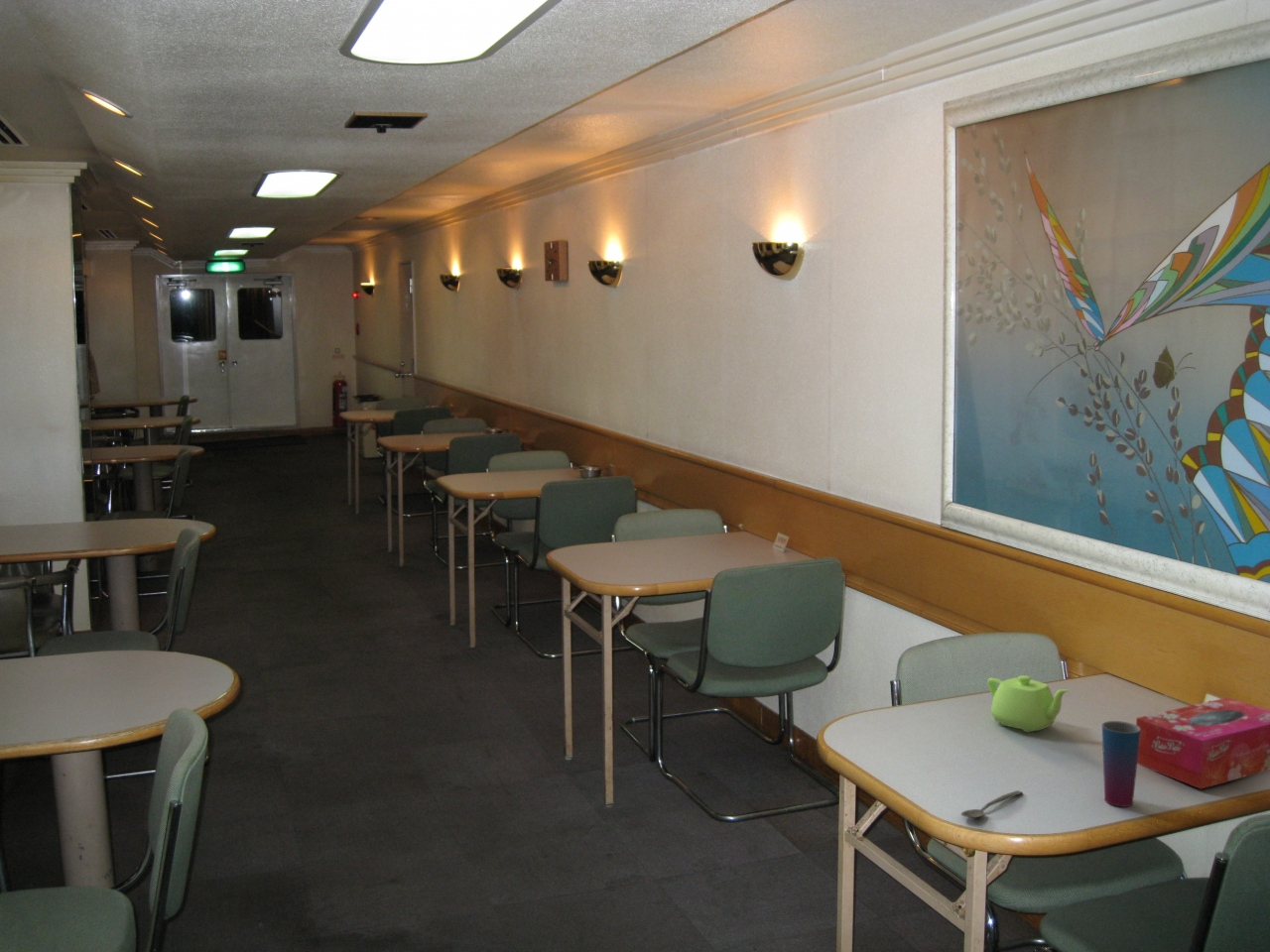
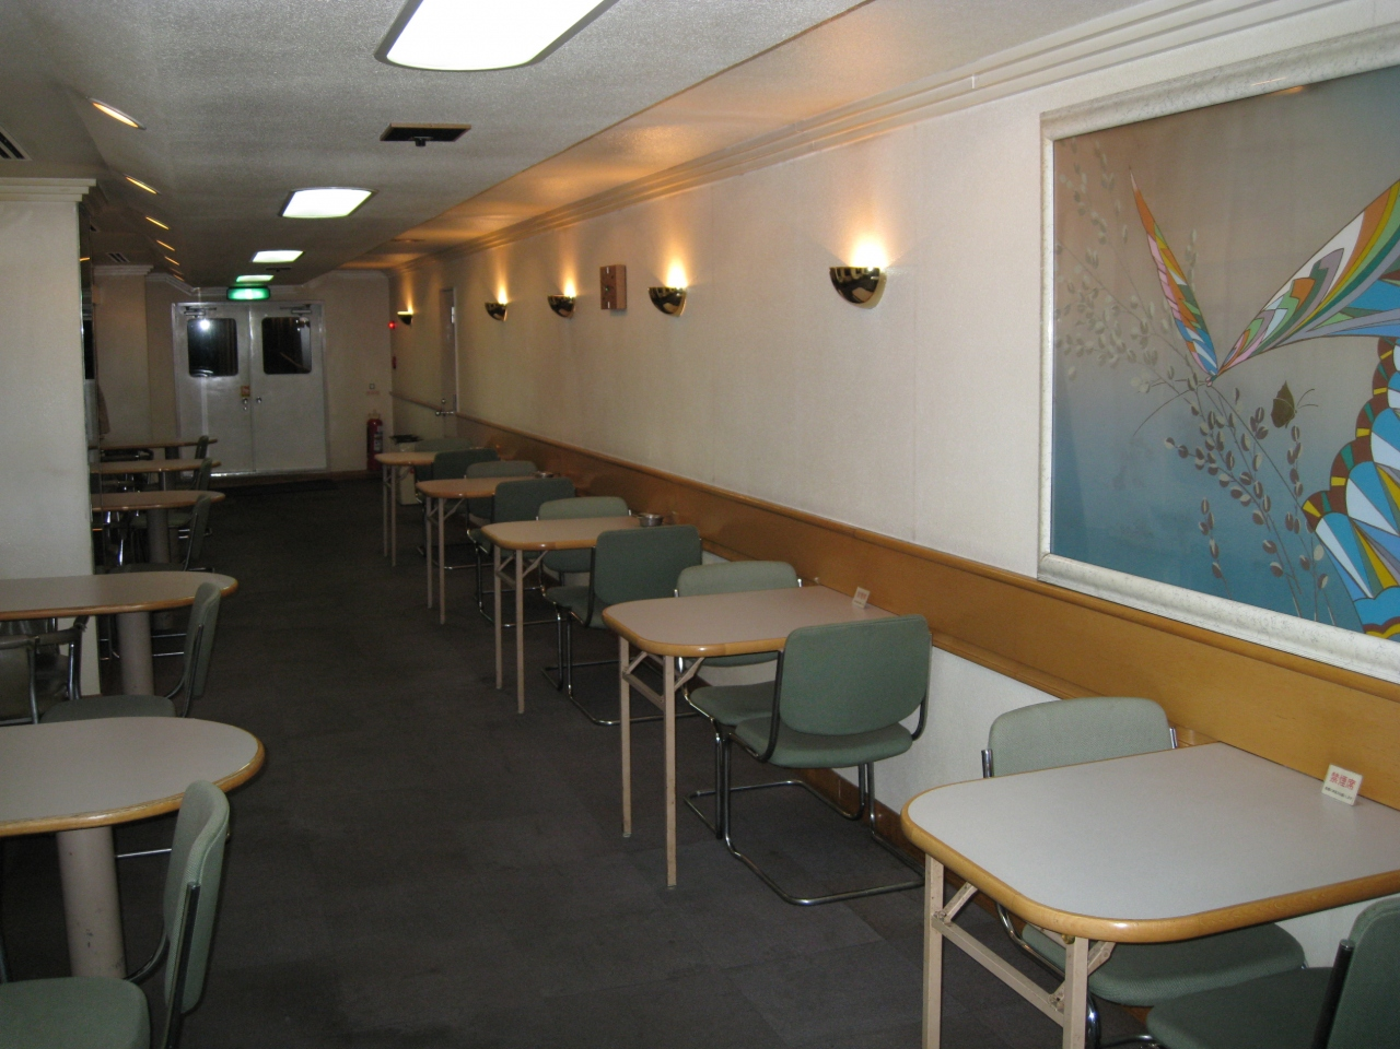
- spoon (992, 803)
- cup (1119, 764)
- tissue box (1214, 740)
- teapot (1027, 701)
